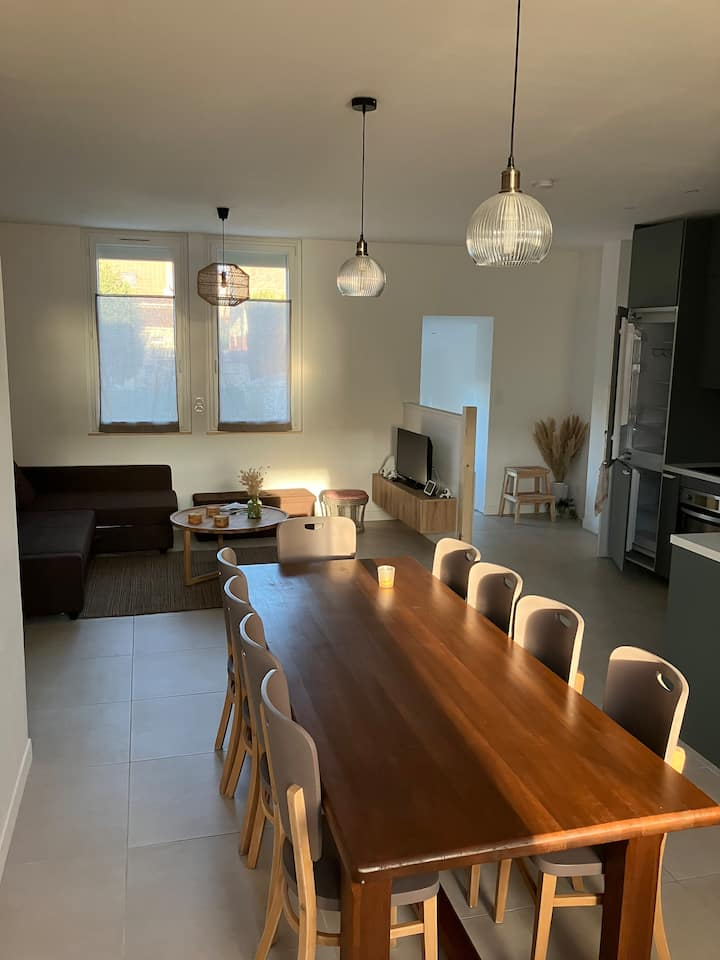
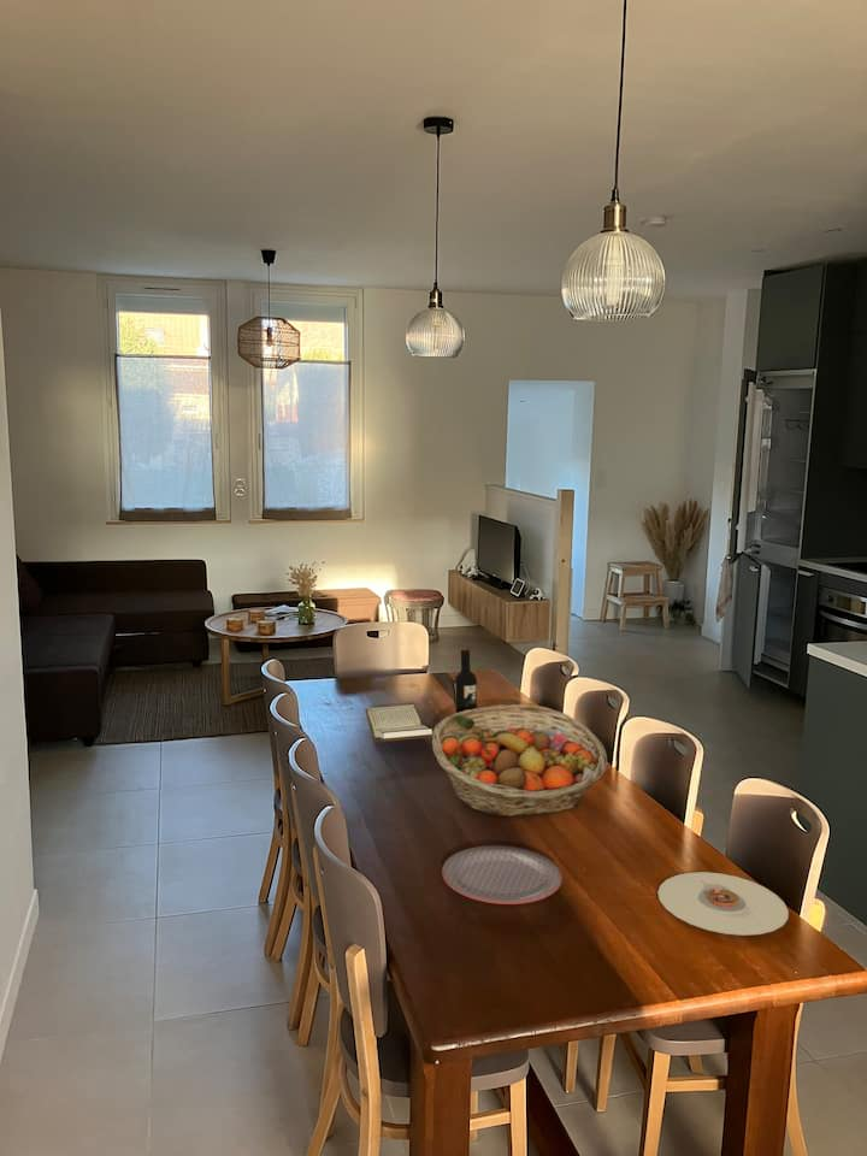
+ book (399, 727)
+ plate (721, 897)
+ fruit basket (518, 759)
+ plate (501, 877)
+ wine bottle (466, 691)
